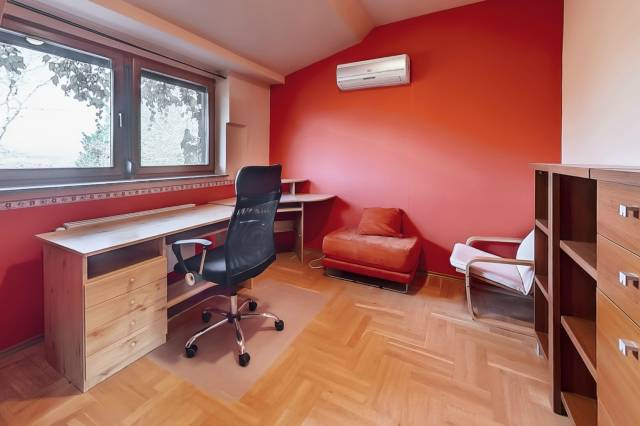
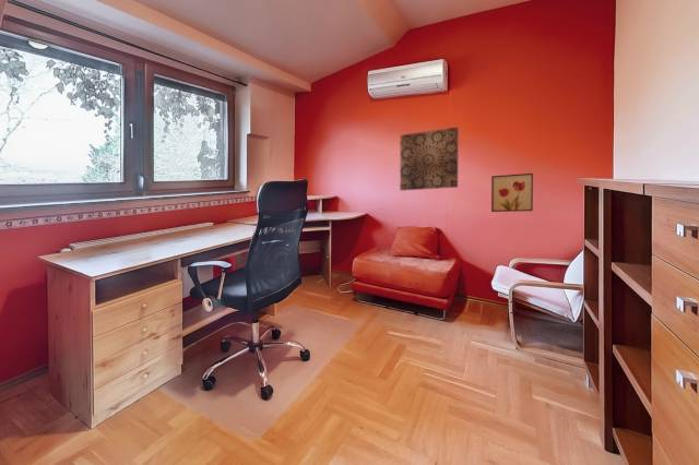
+ wall art (511, 193)
+ wall art (427, 159)
